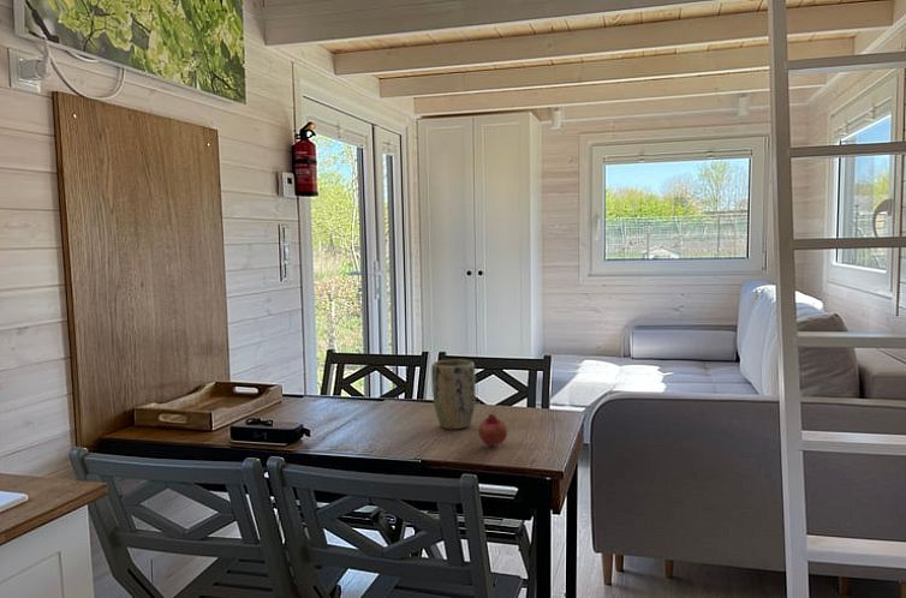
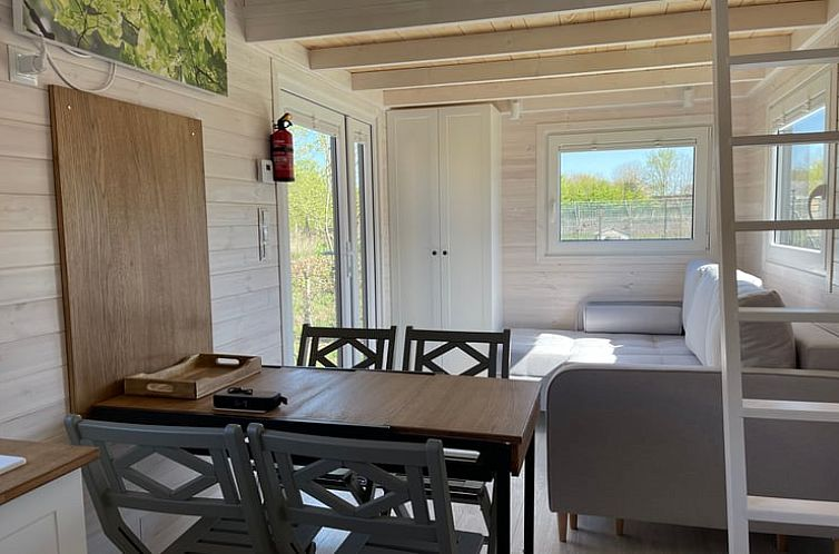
- plant pot (453, 394)
- fruit (493, 429)
